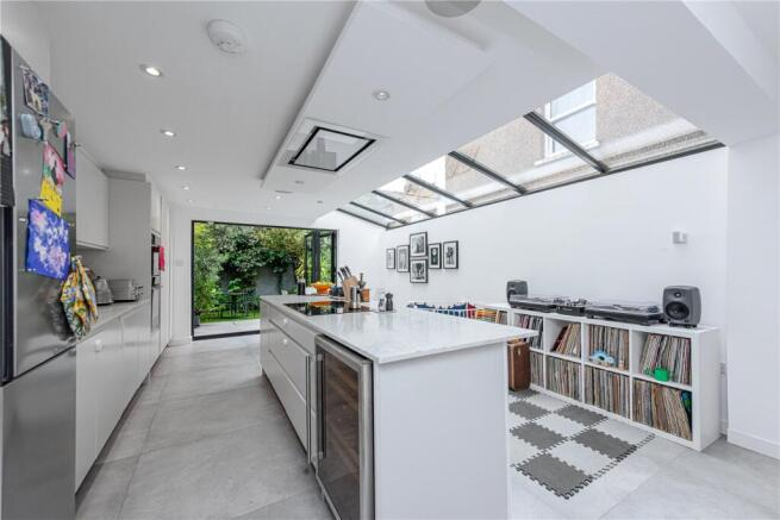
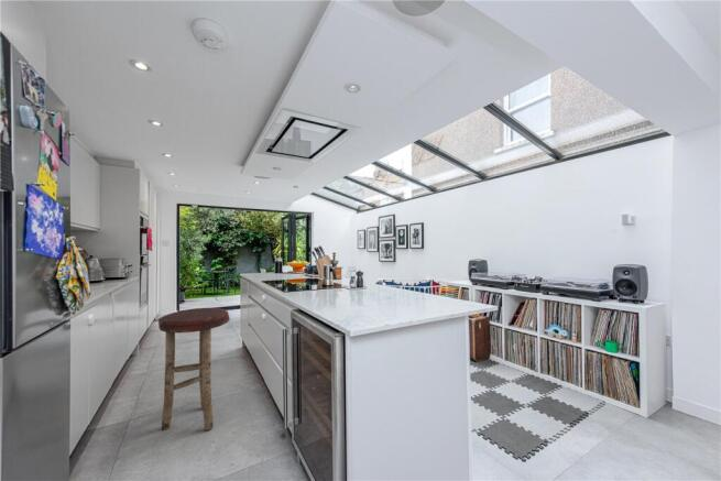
+ stool (195, 367)
